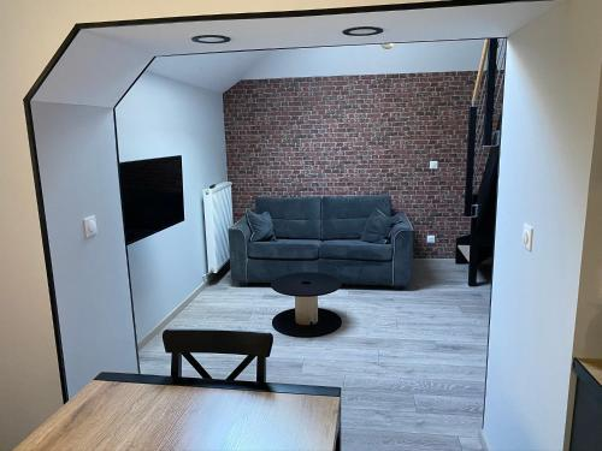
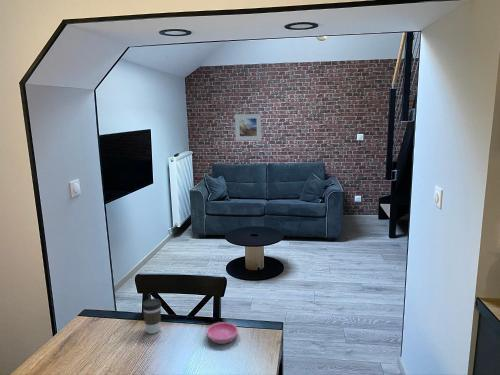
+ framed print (248, 127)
+ saucer (222, 333)
+ coffee cup (152, 316)
